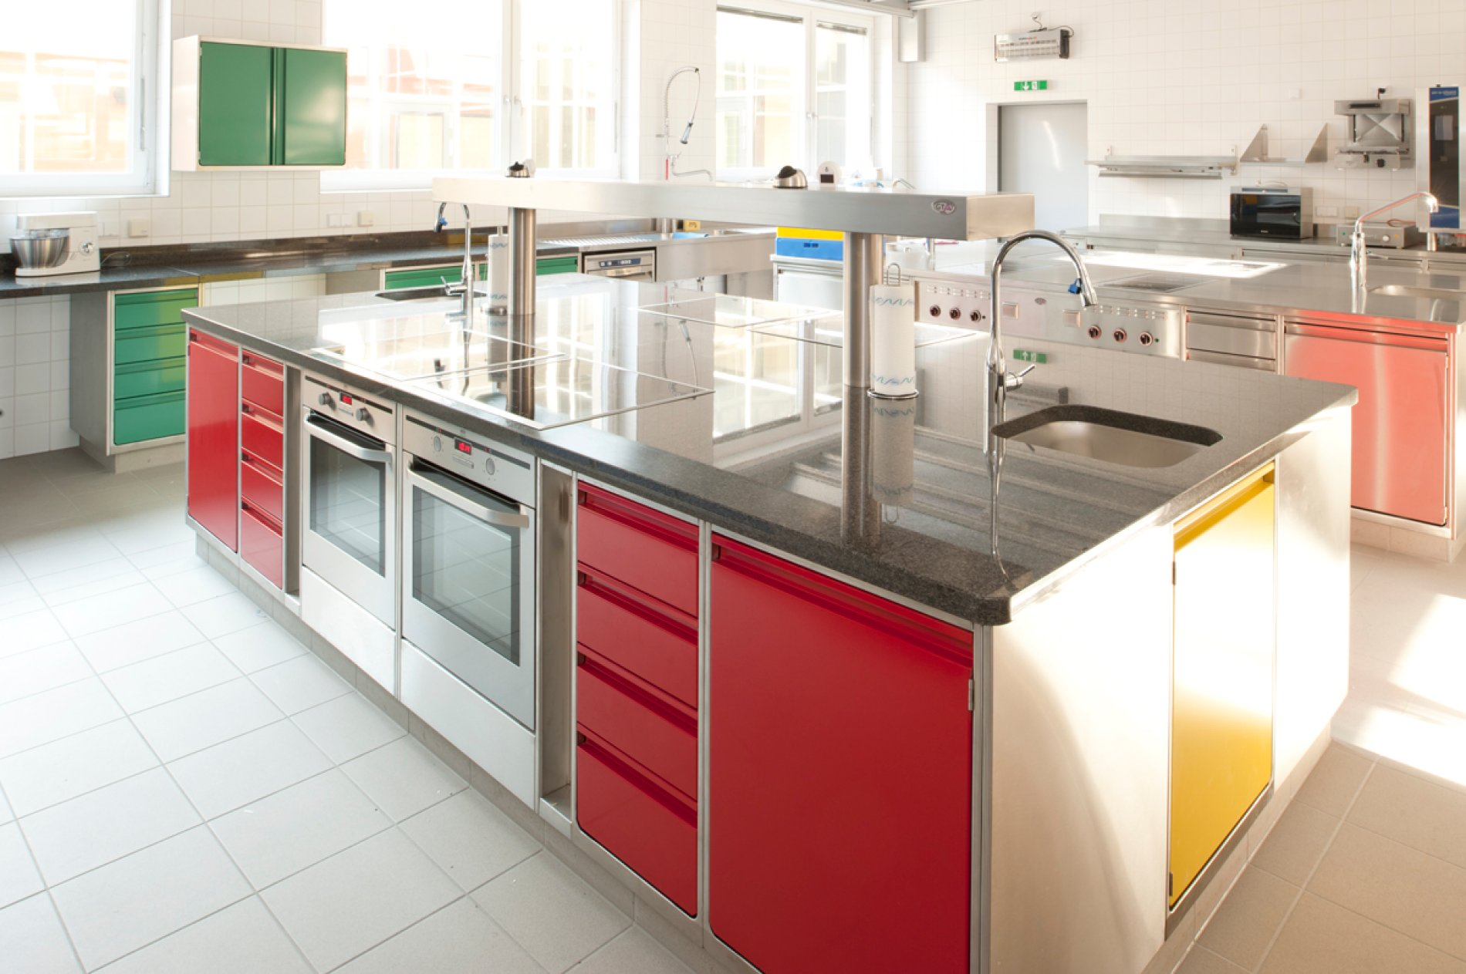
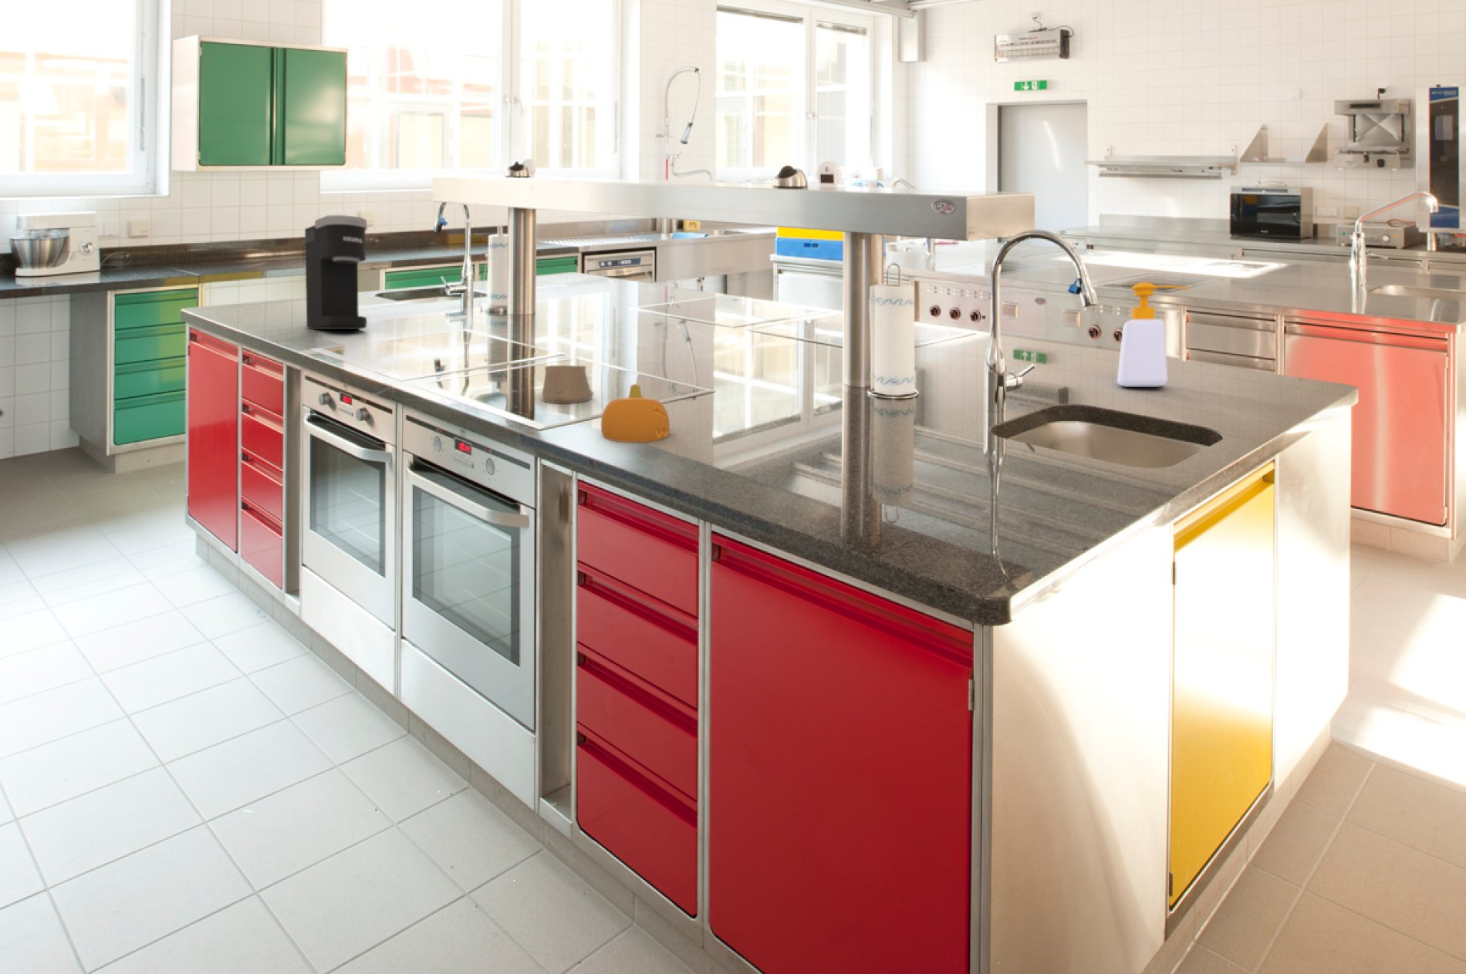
+ soap bottle (1154, 335)
+ fruit (635, 416)
+ coffee maker (336, 275)
+ cup (566, 386)
